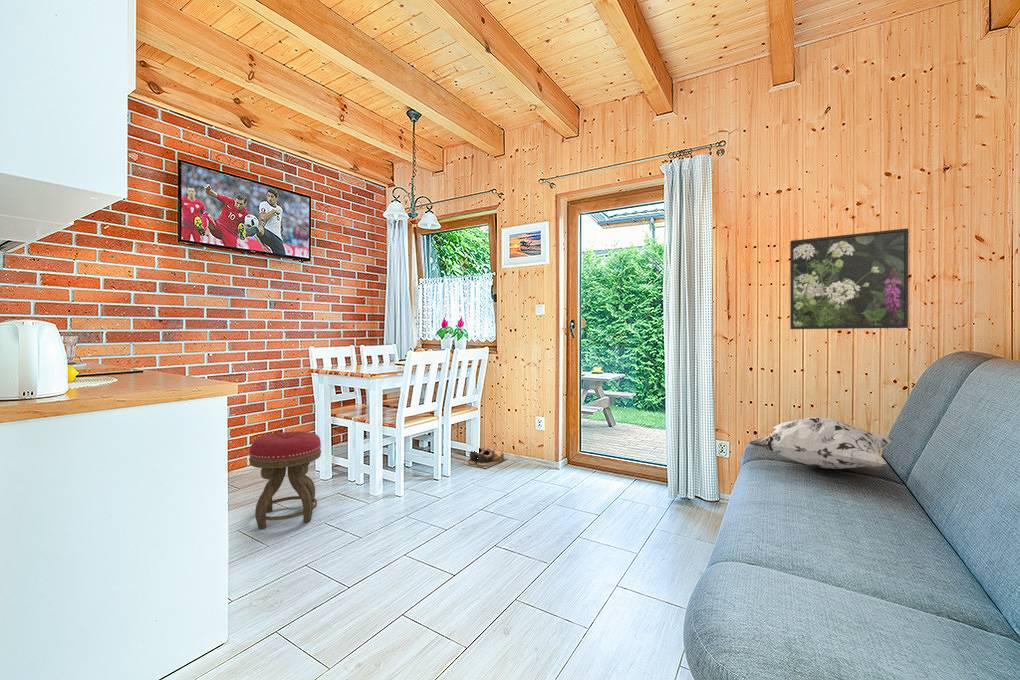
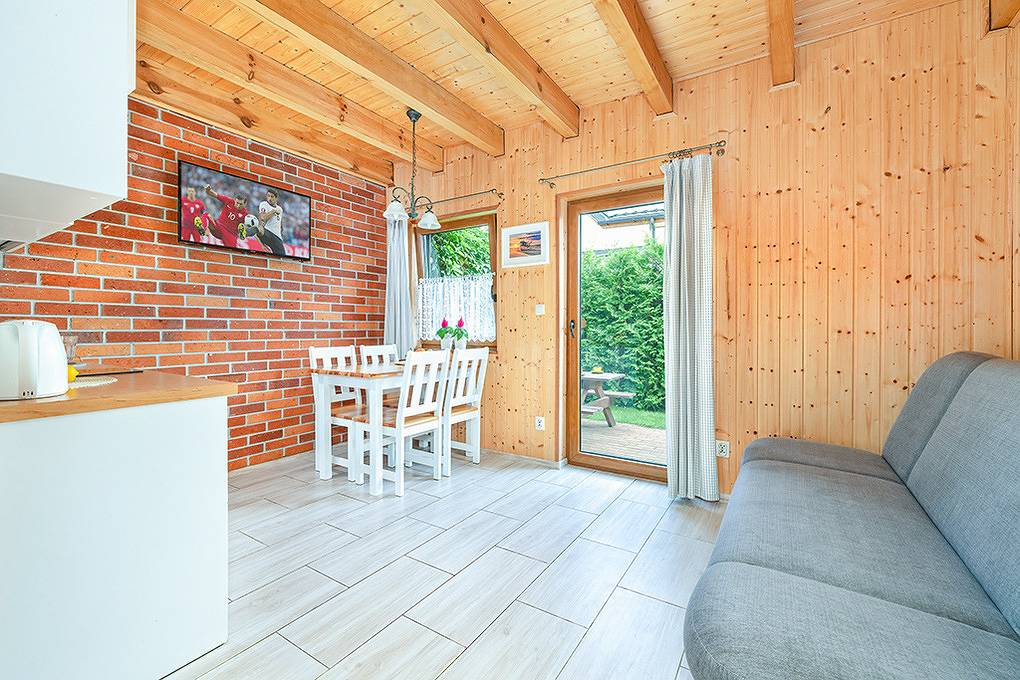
- shoes (485, 454)
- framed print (845, 281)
- decorative pillow (820, 442)
- stool (288, 476)
